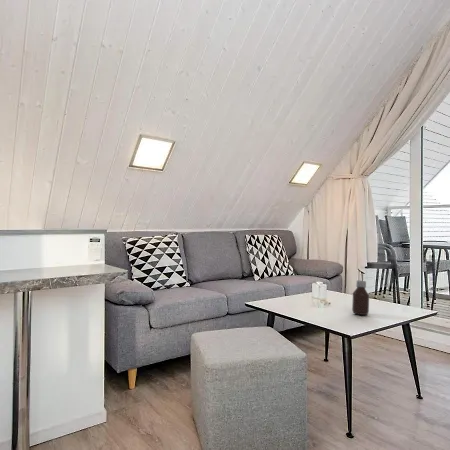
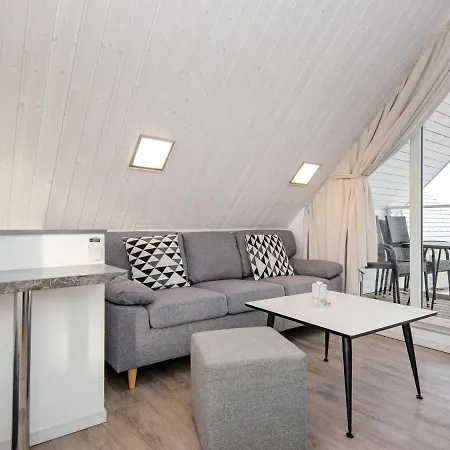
- bottle (360, 297)
